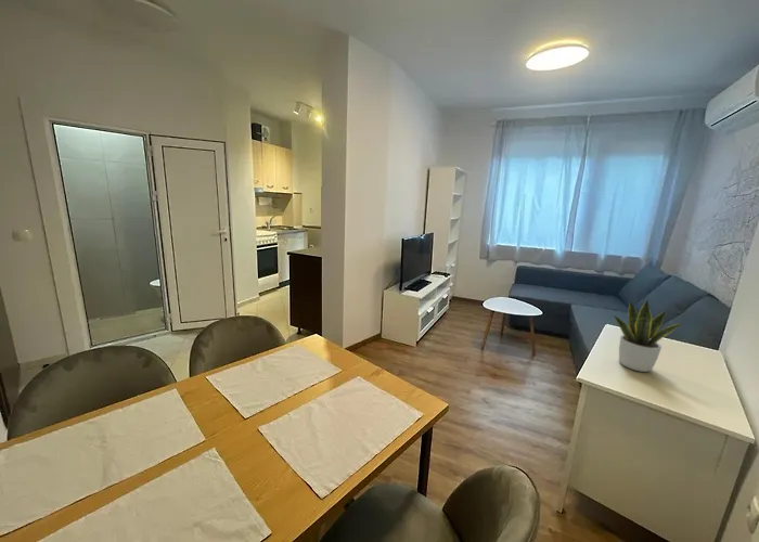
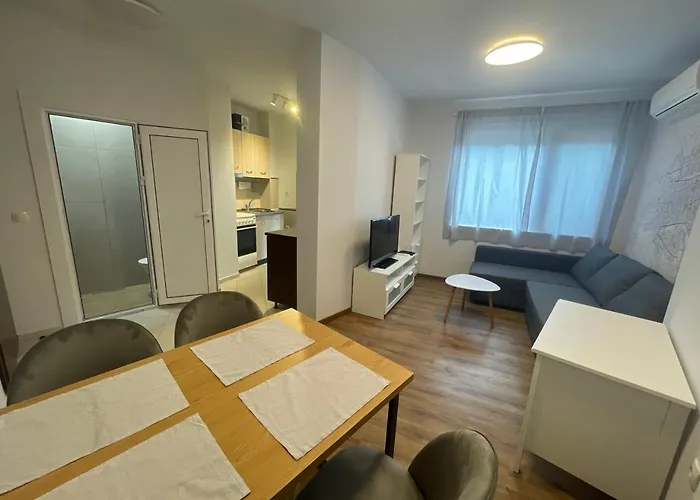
- potted plant (644, 333)
